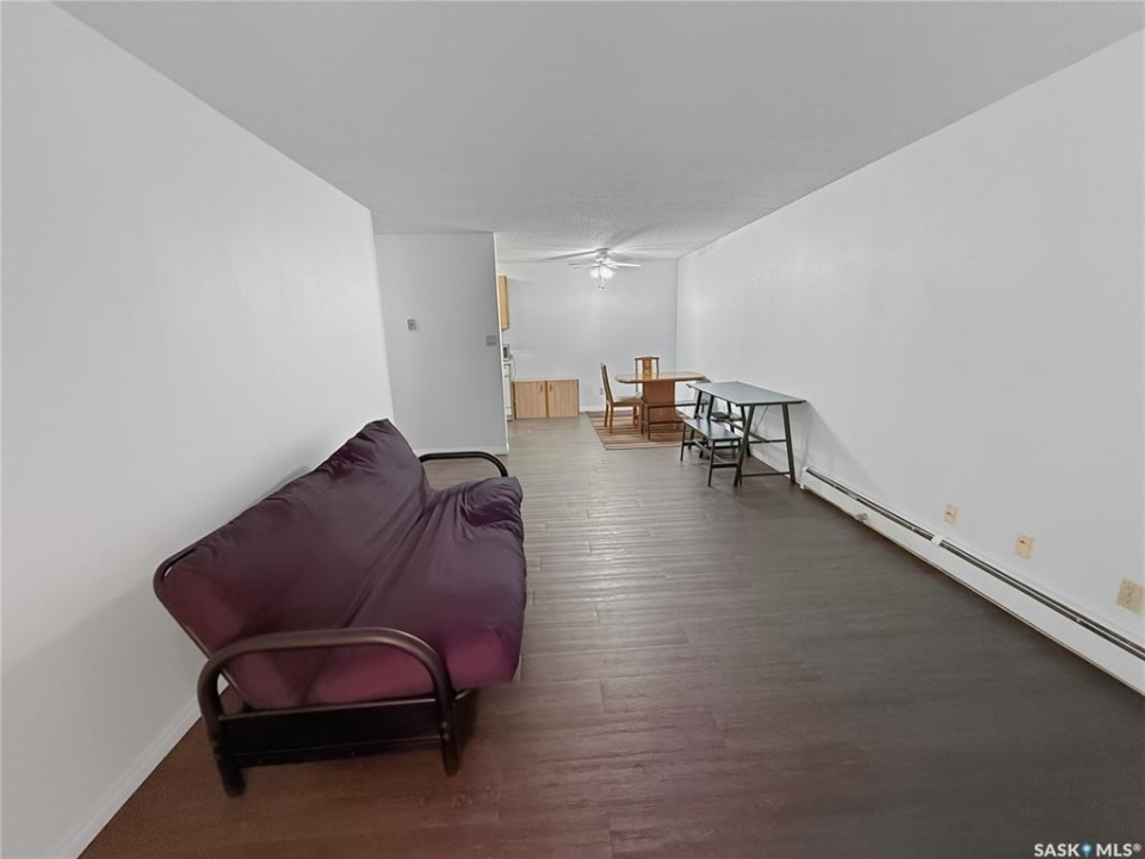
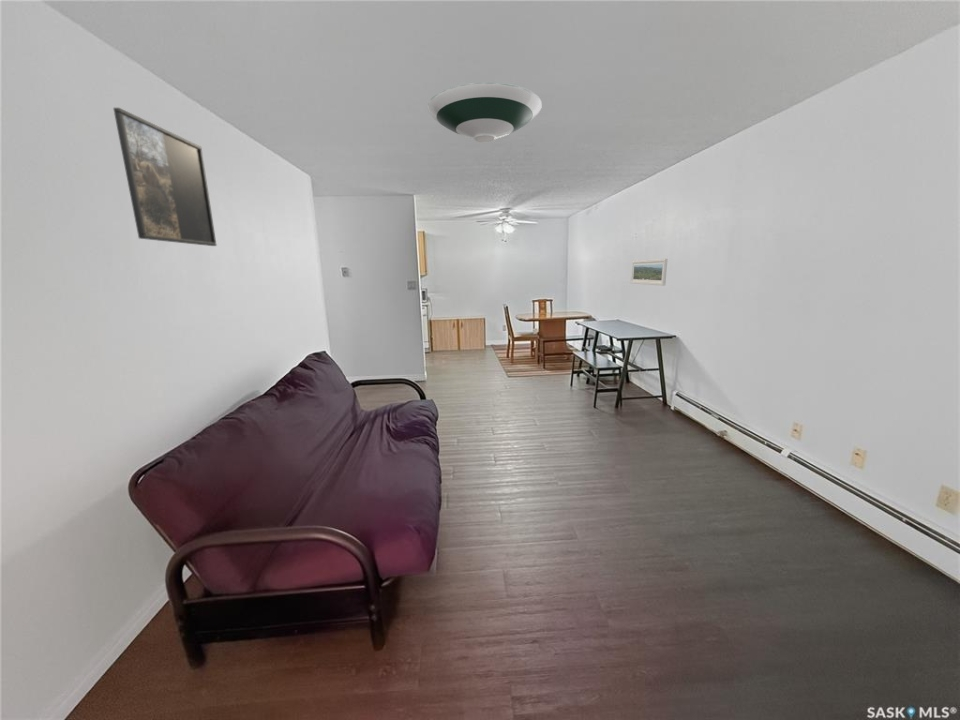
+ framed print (173, 187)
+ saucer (484, 124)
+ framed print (647, 272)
